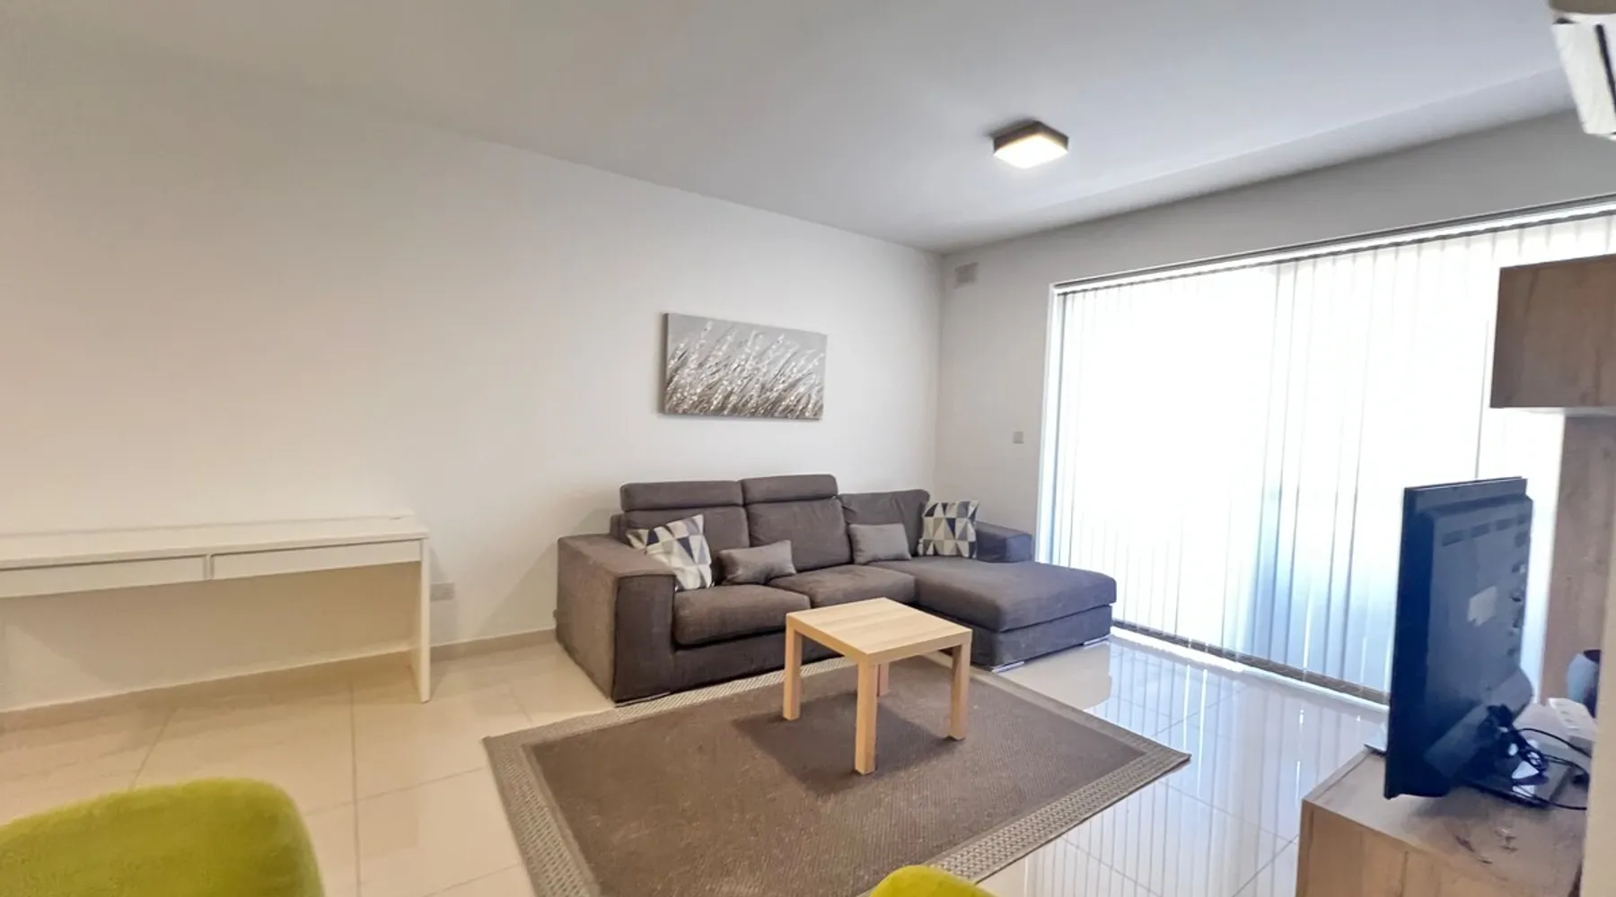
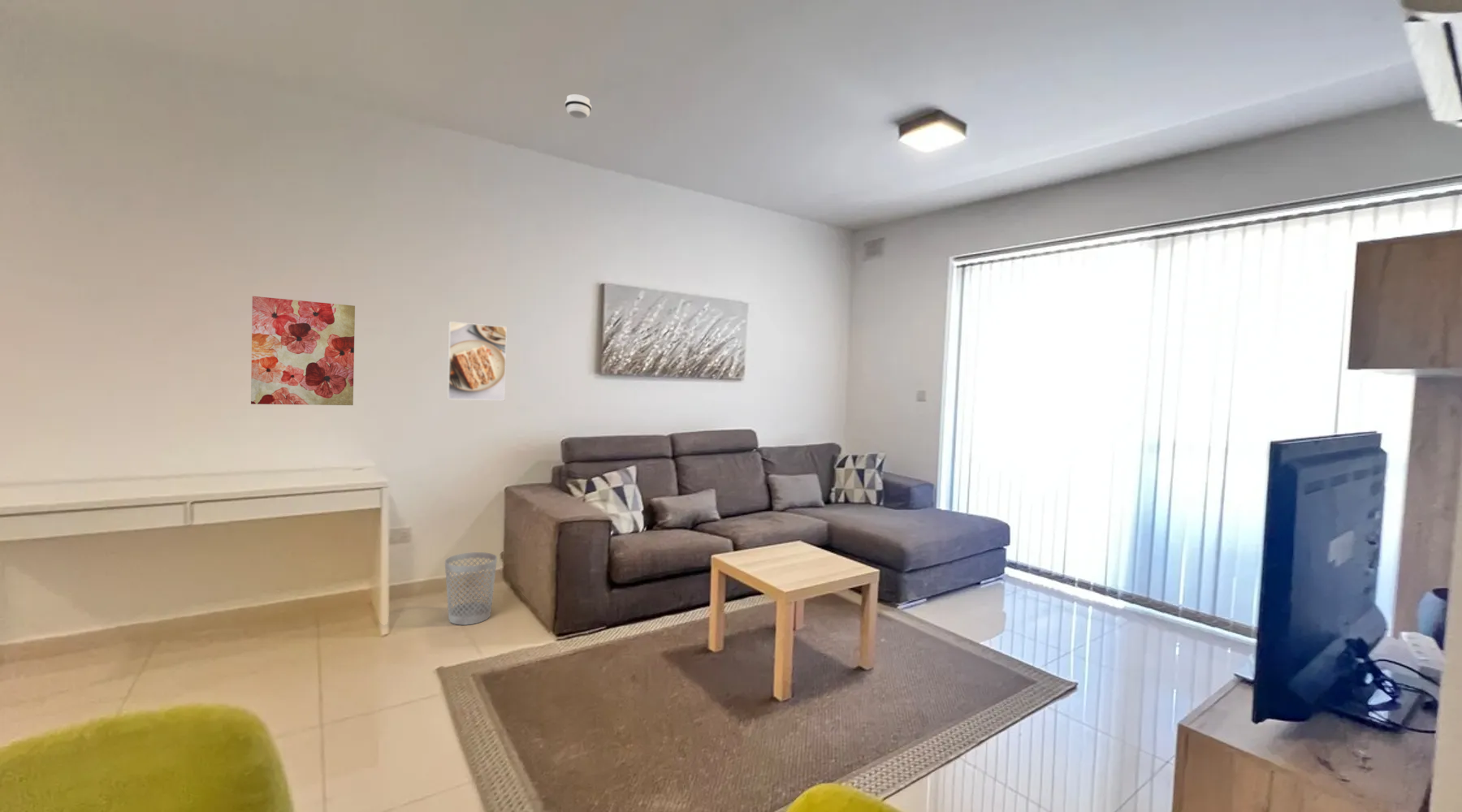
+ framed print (477, 362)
+ wastebasket (469, 588)
+ wall art (305, 352)
+ smoke detector (578, 107)
